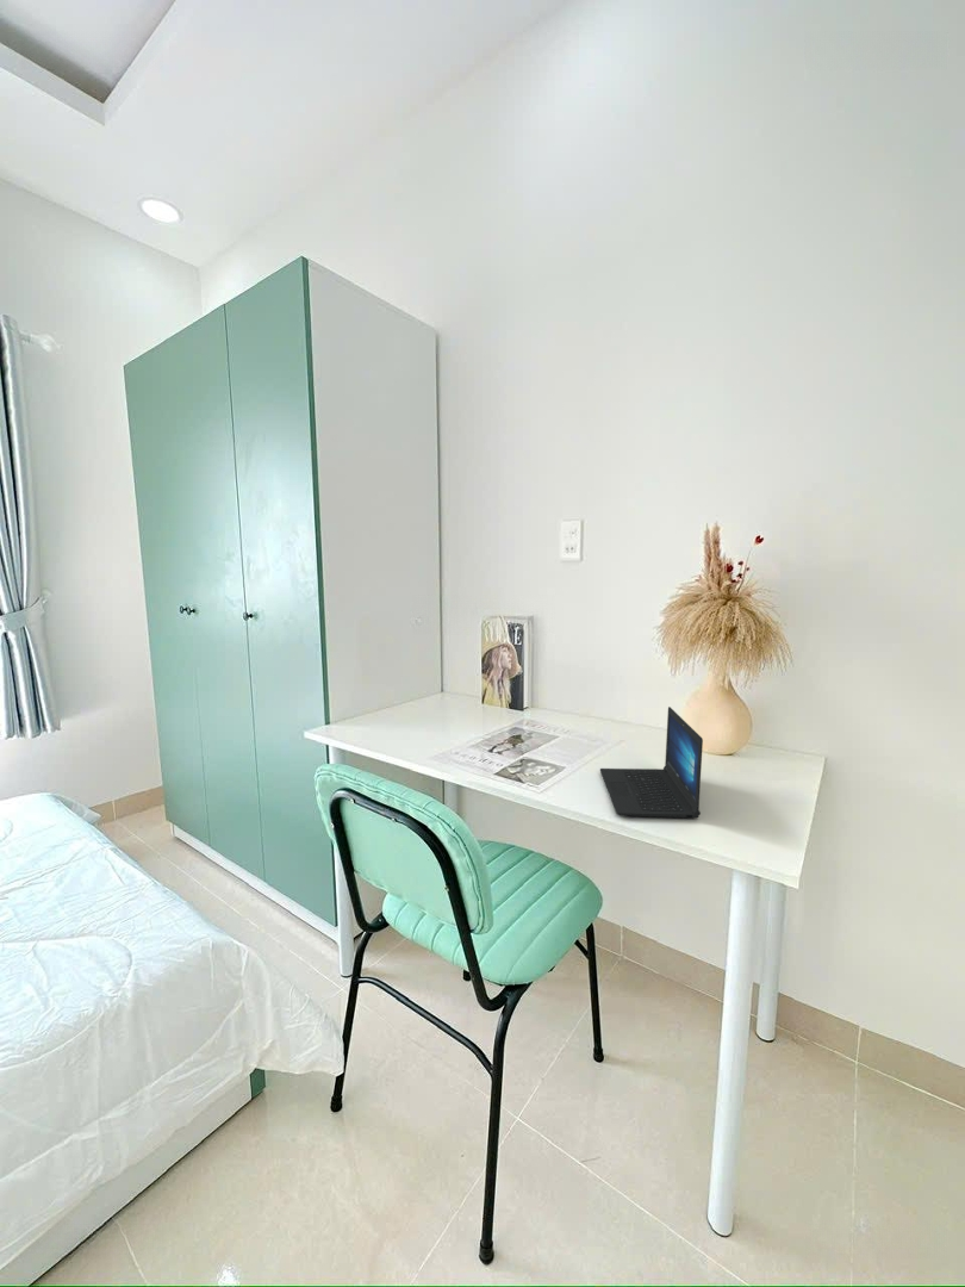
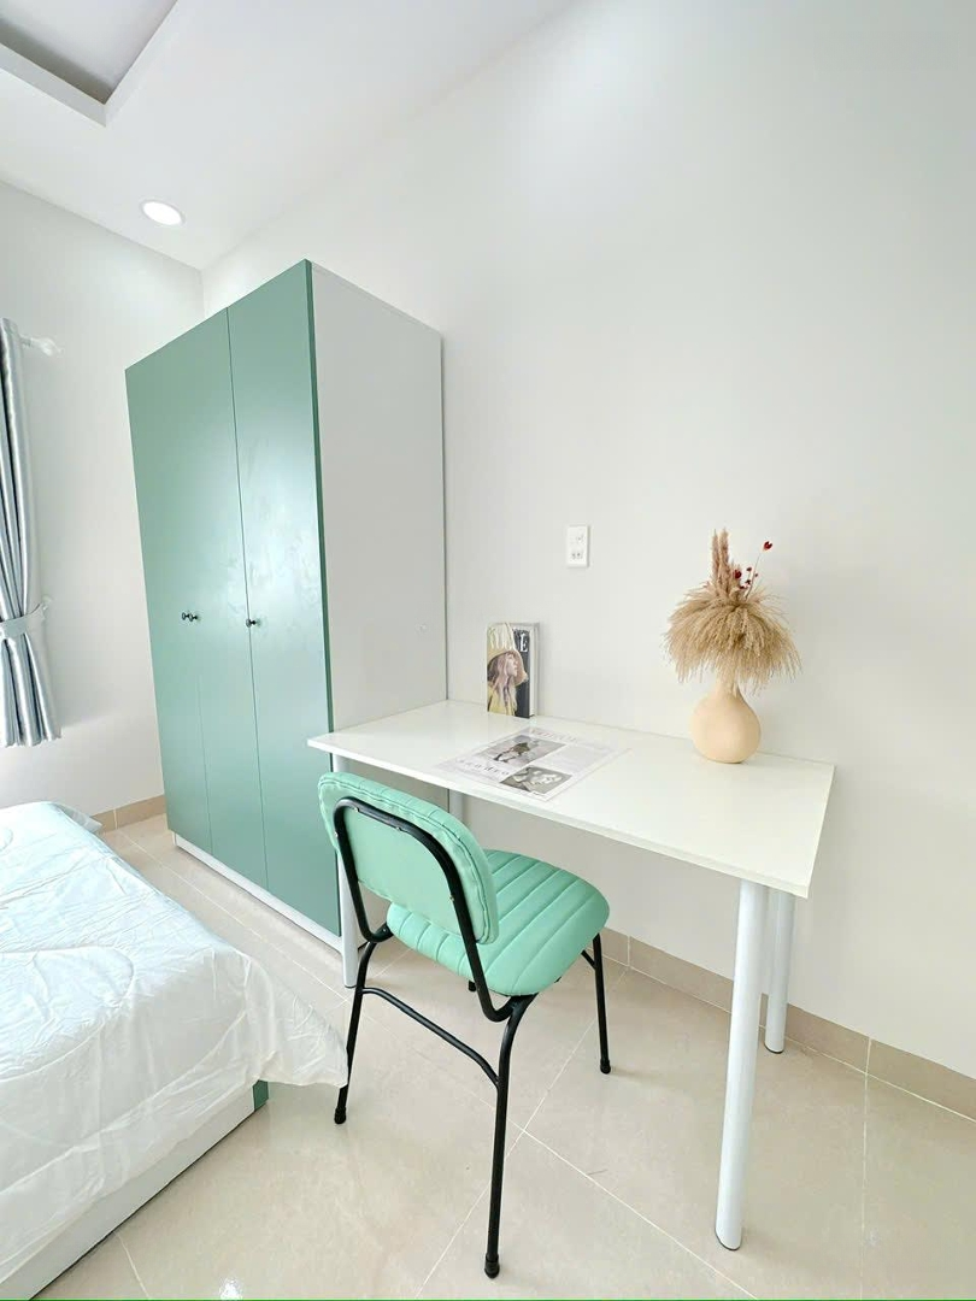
- laptop (647, 769)
